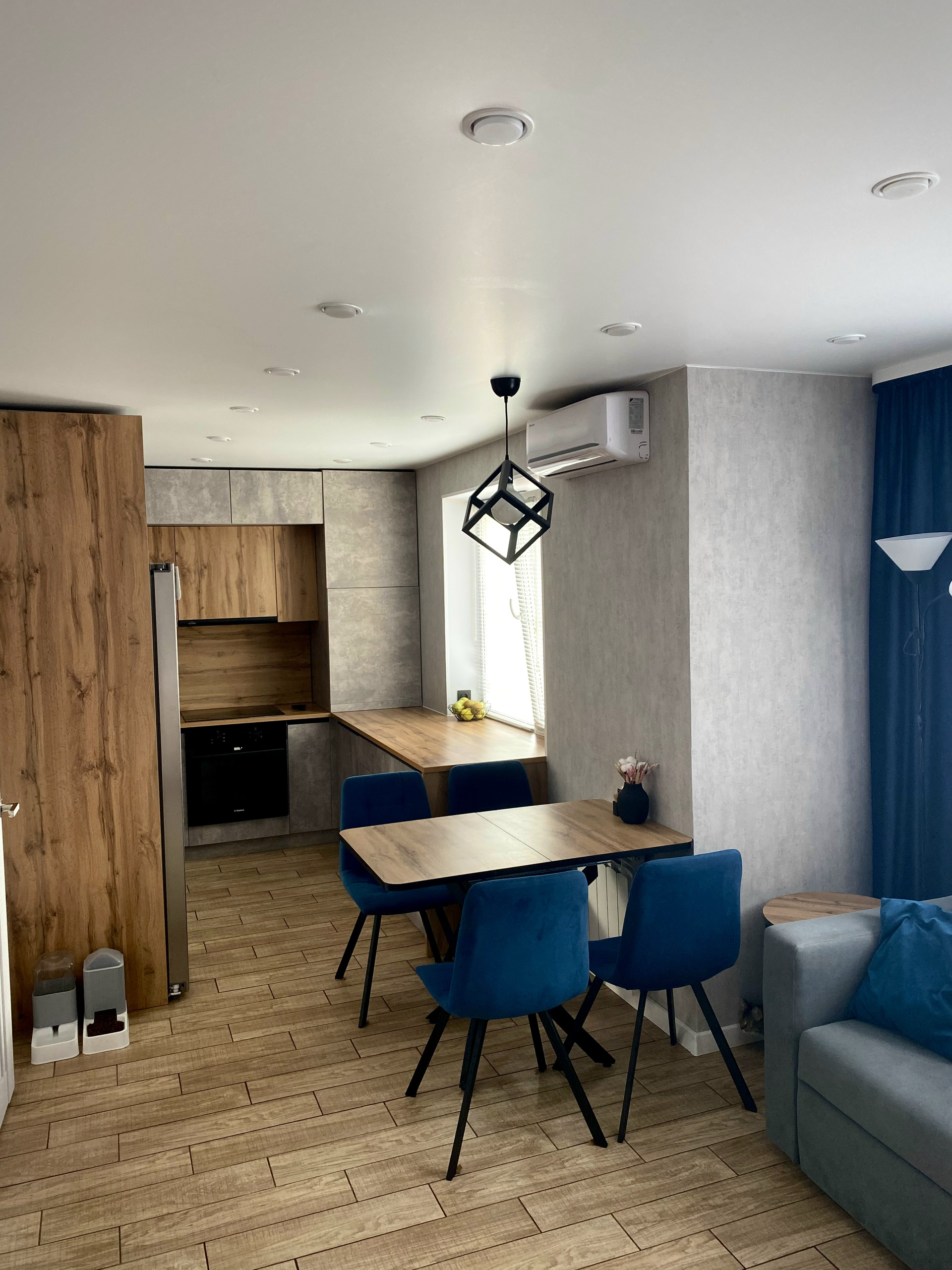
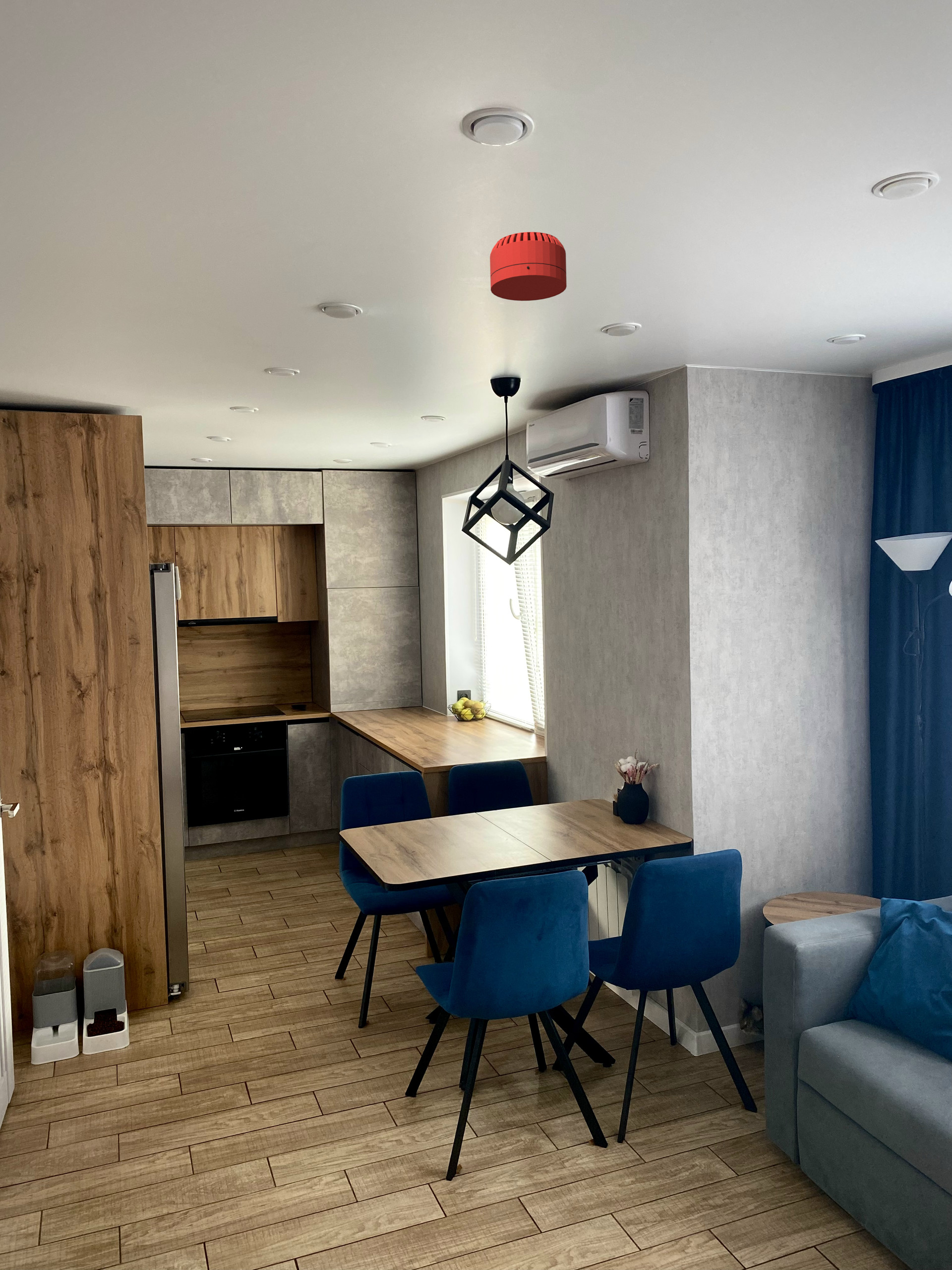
+ smoke detector (528, 265)
